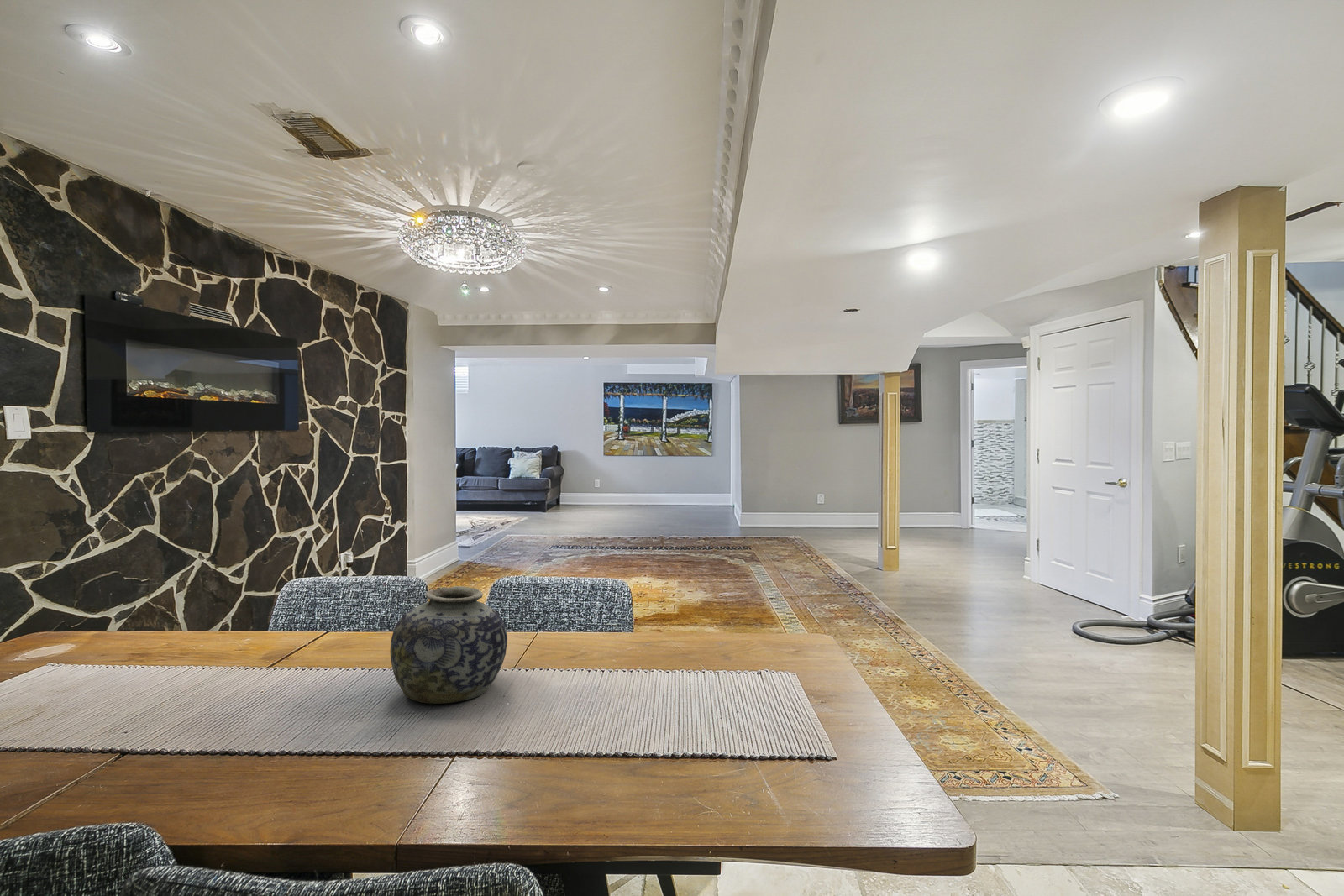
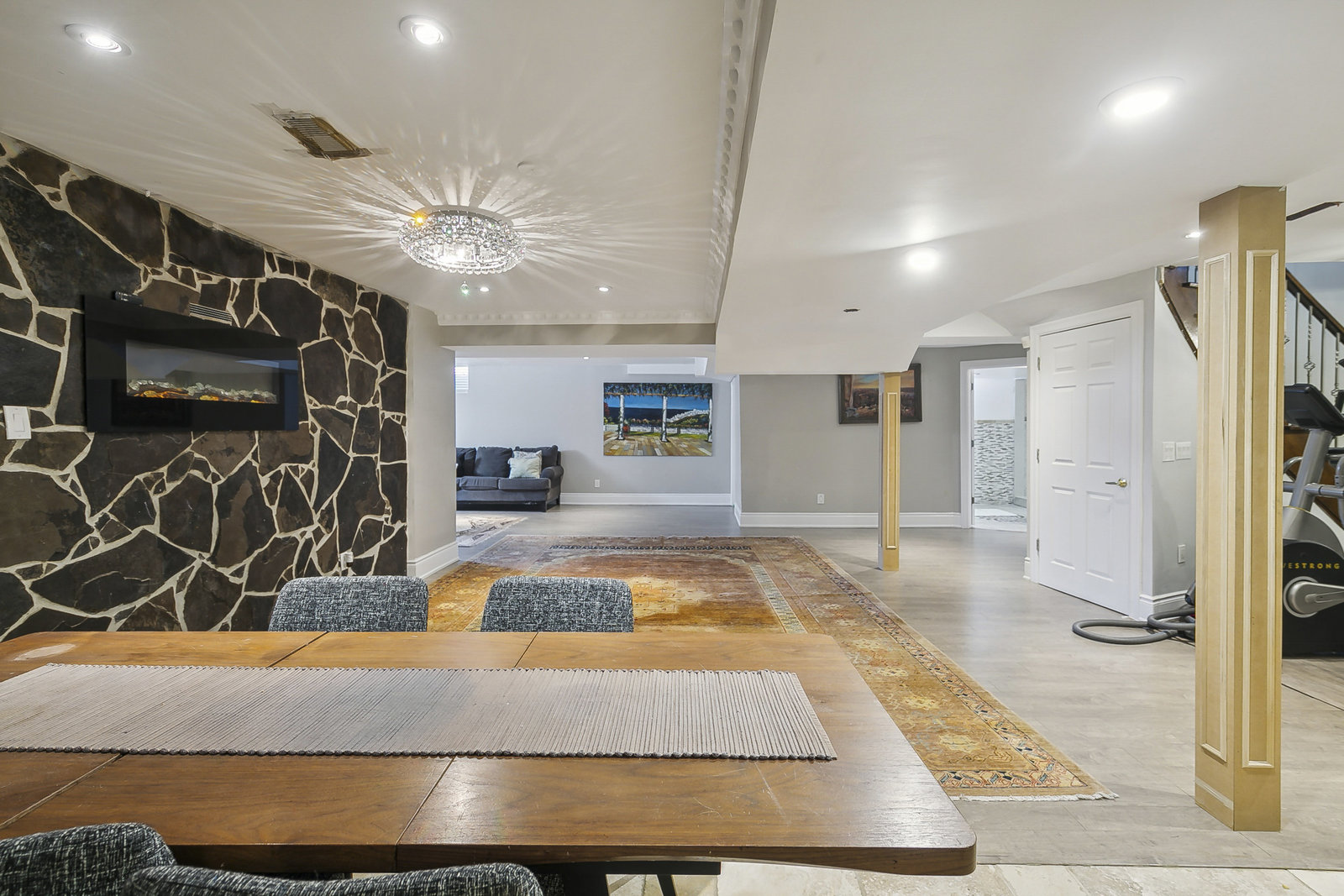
- vase (450, 639)
